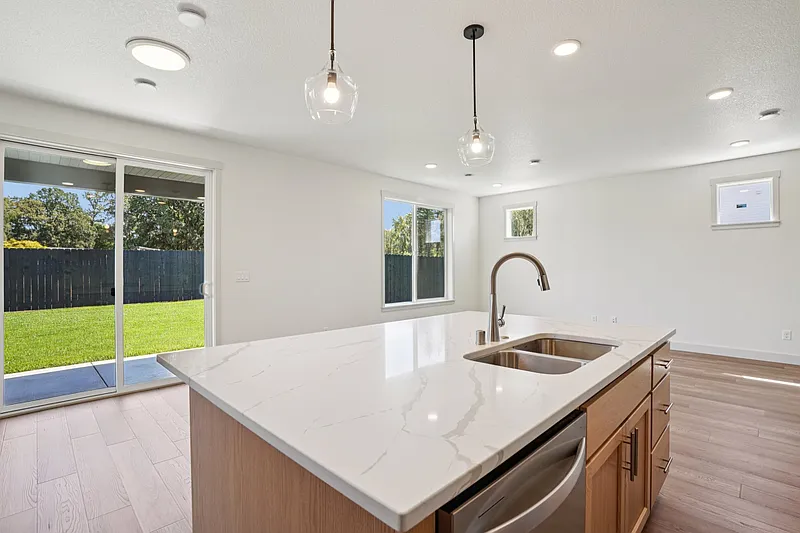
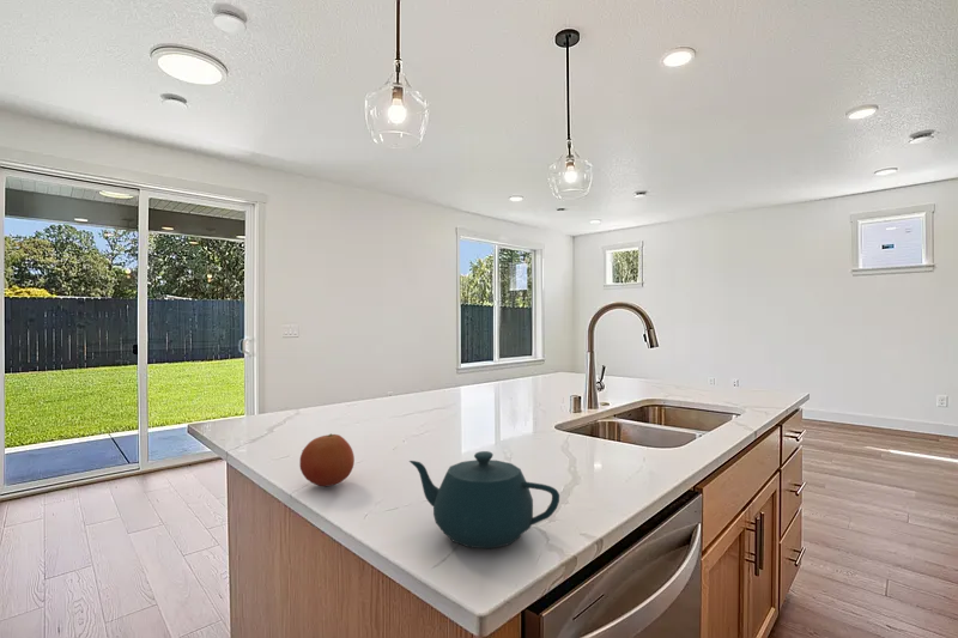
+ fruit (327, 458)
+ teapot (479, 492)
